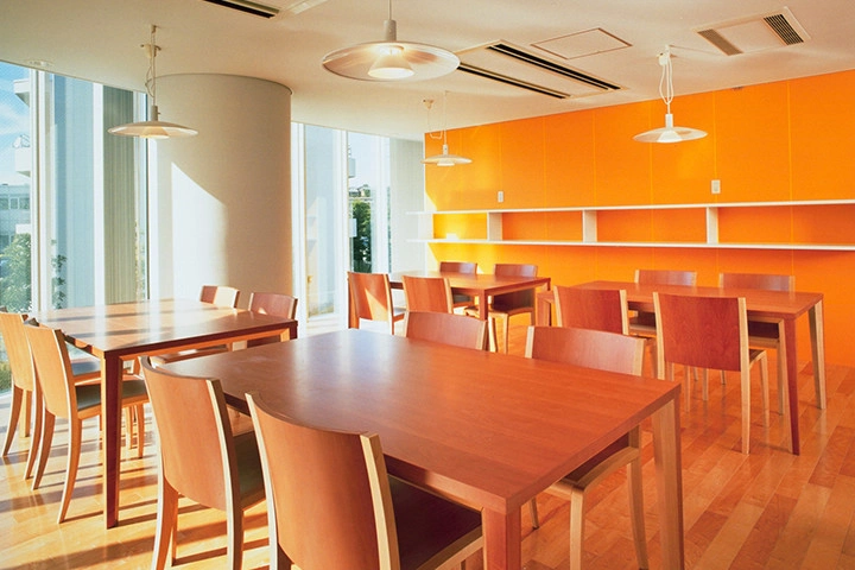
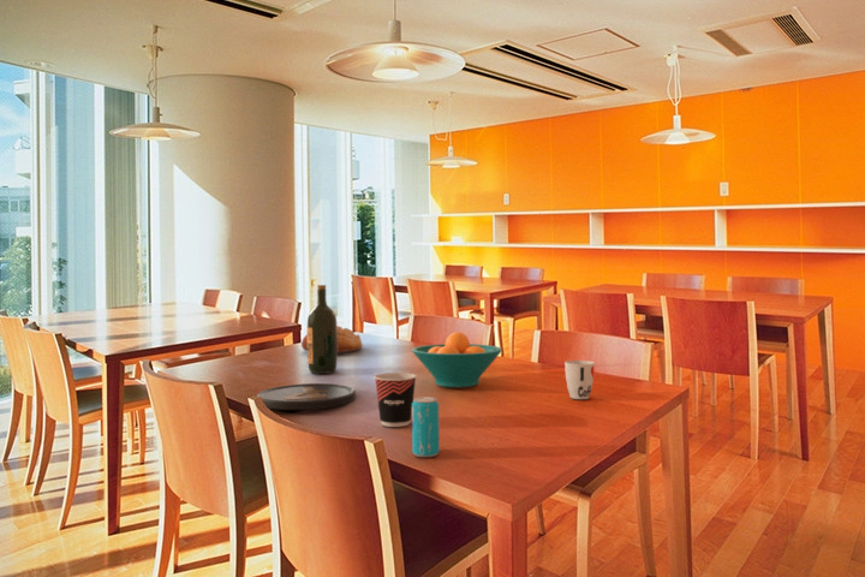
+ bread (338, 338)
+ cup (395, 399)
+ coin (306, 395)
+ cup (579, 380)
+ fruit bowl (457, 358)
+ beverage can (425, 426)
+ wine bottle (322, 328)
